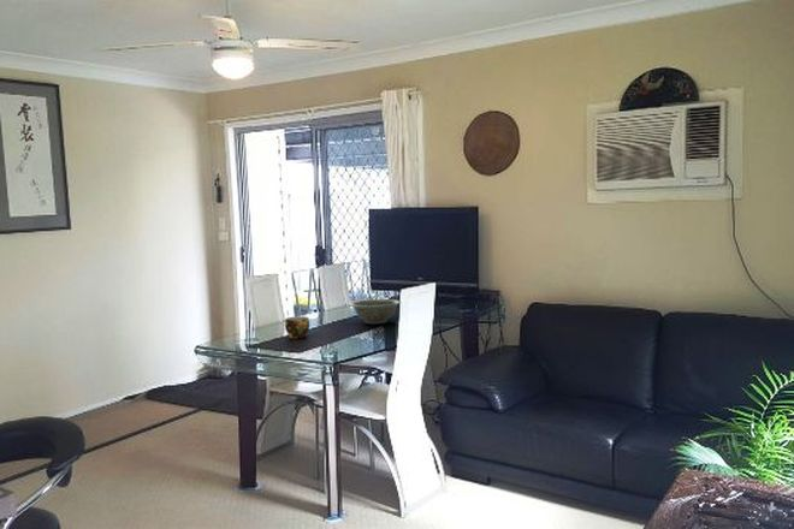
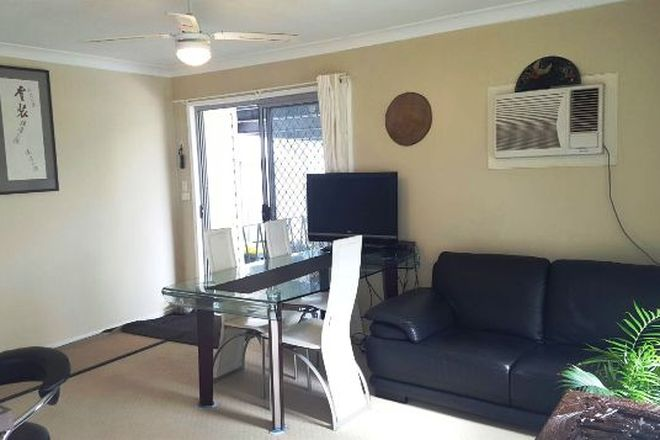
- decorative bowl (375, 311)
- cup (296, 327)
